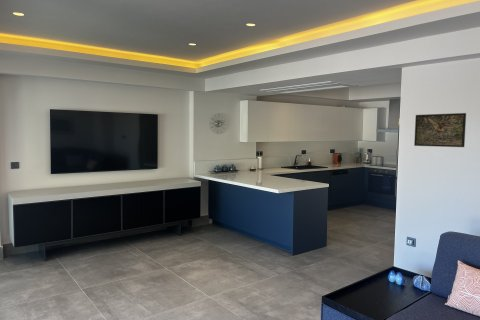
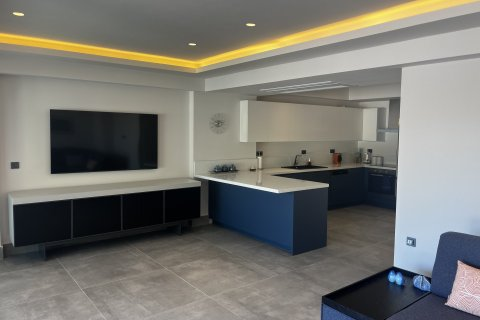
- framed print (438, 130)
